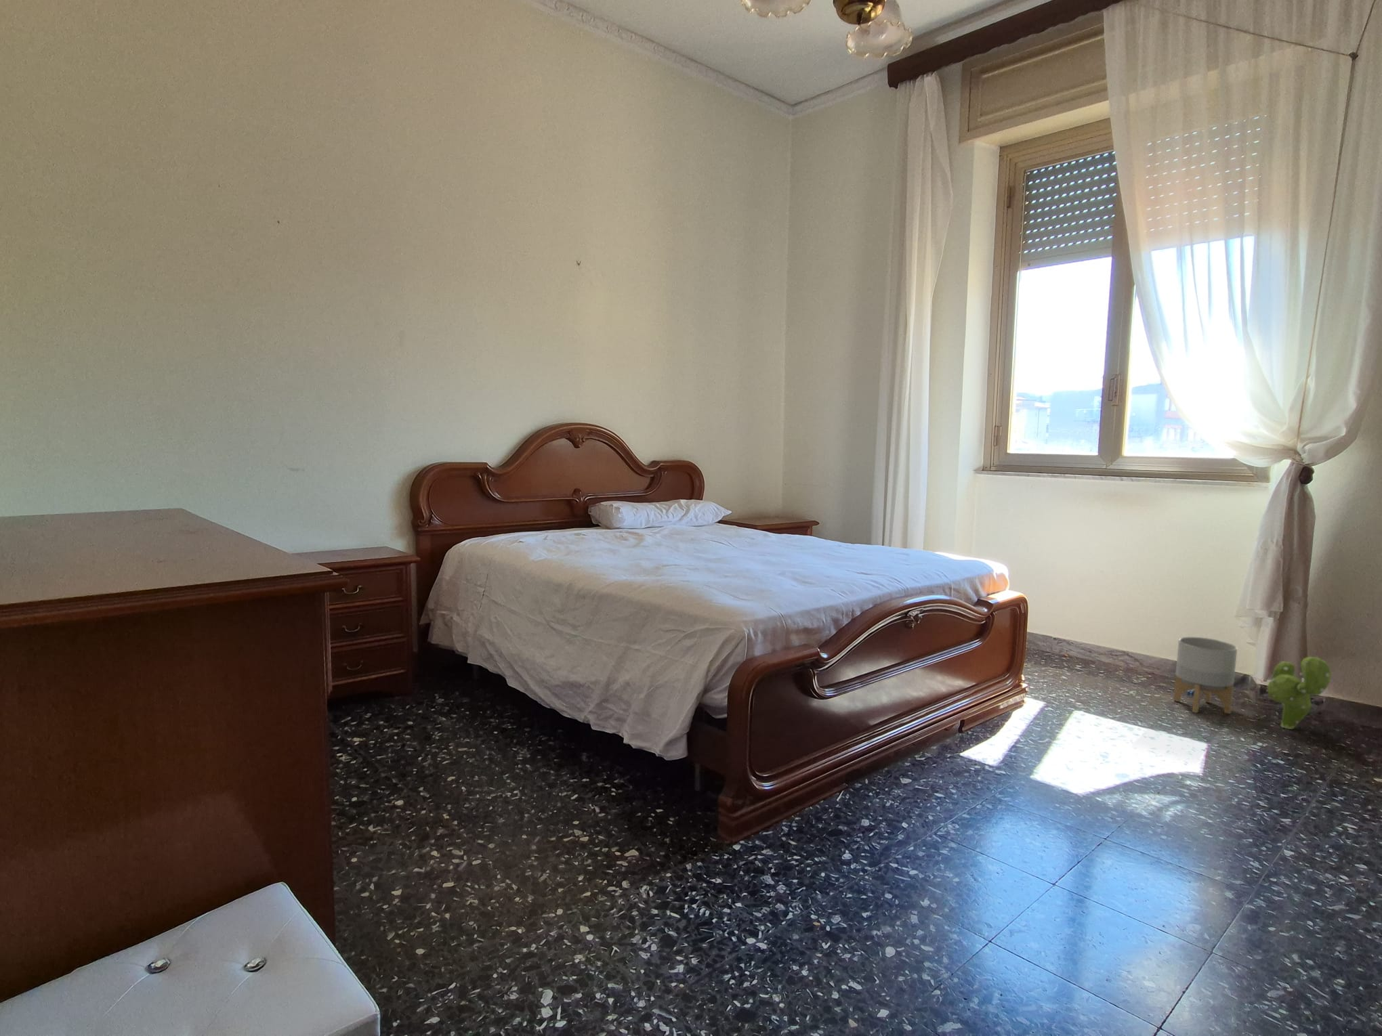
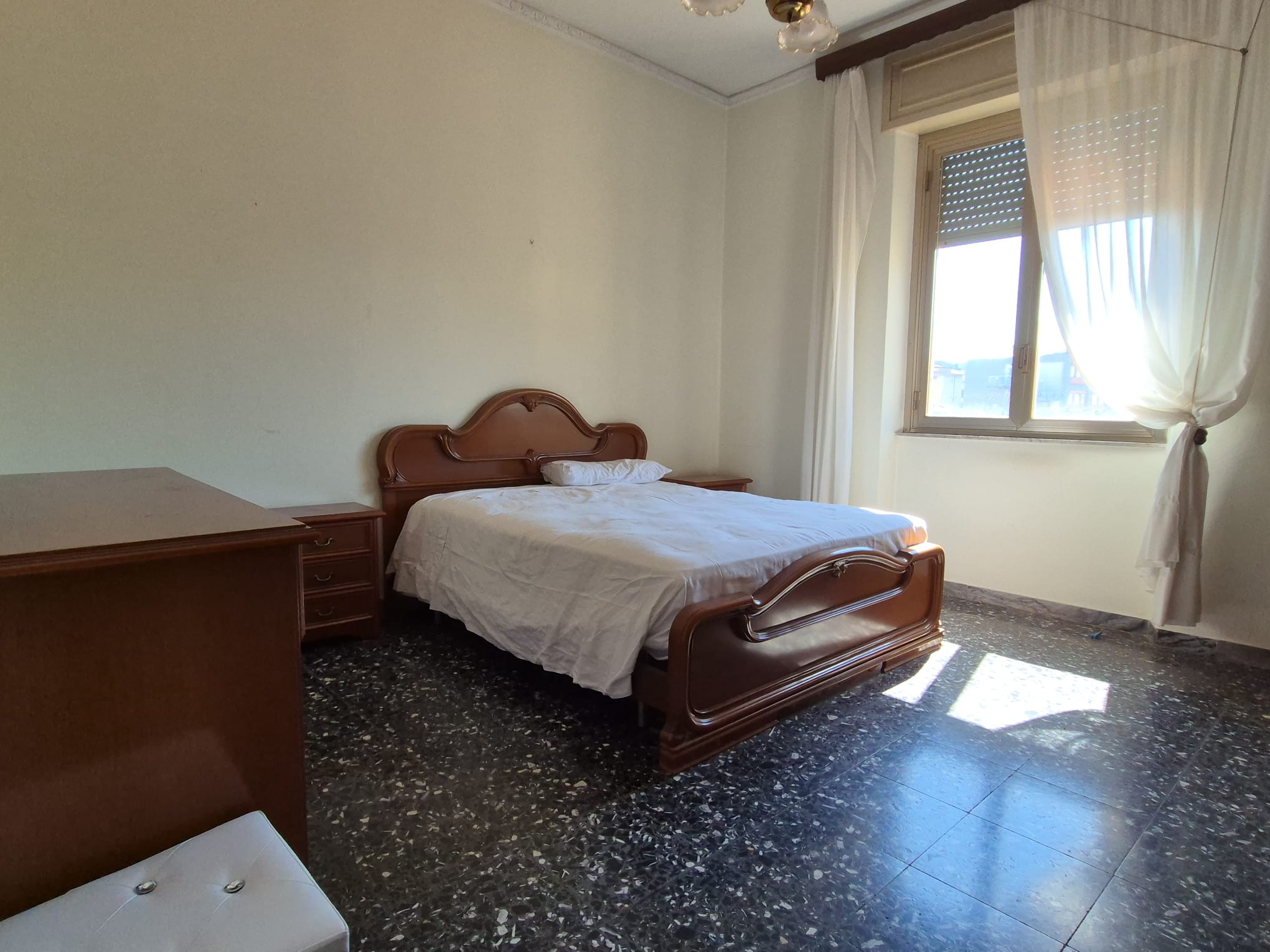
- decorative plant (1298, 689)
- planter (1204, 675)
